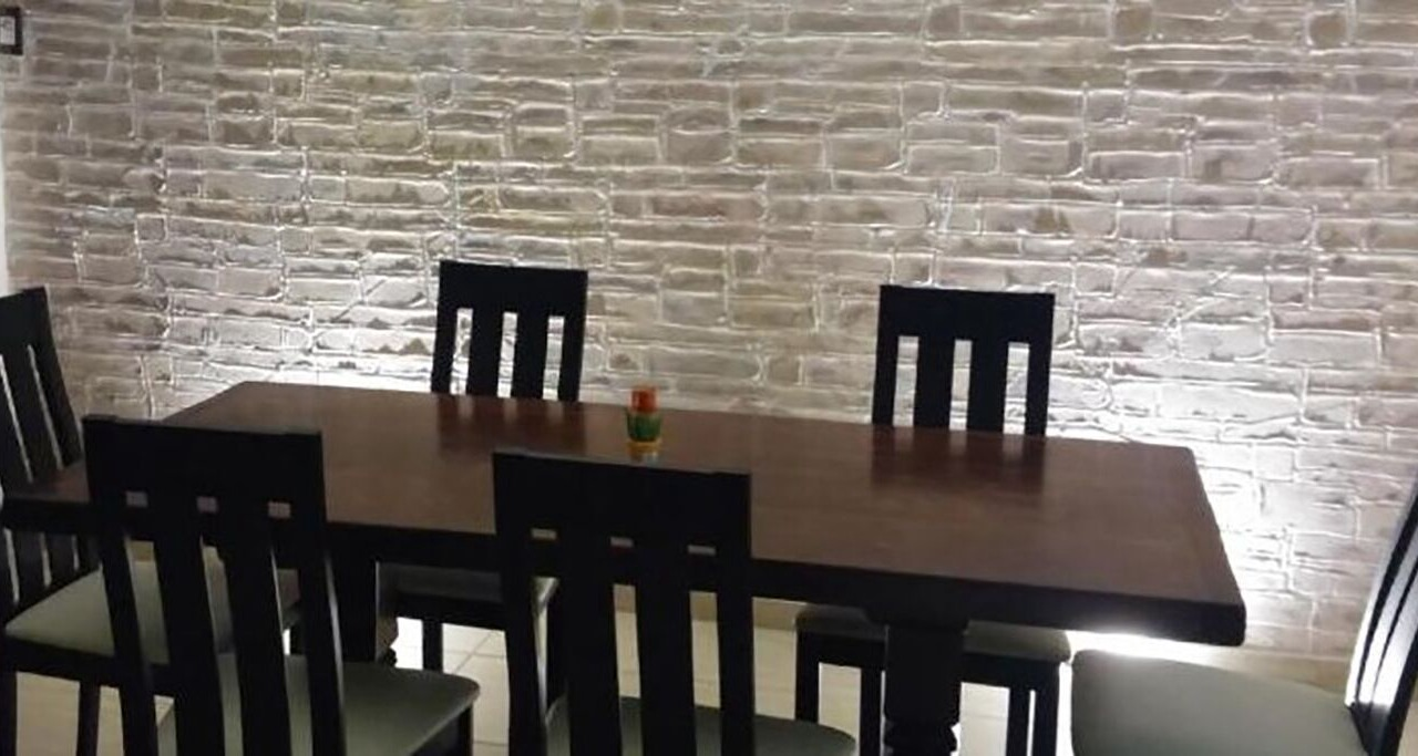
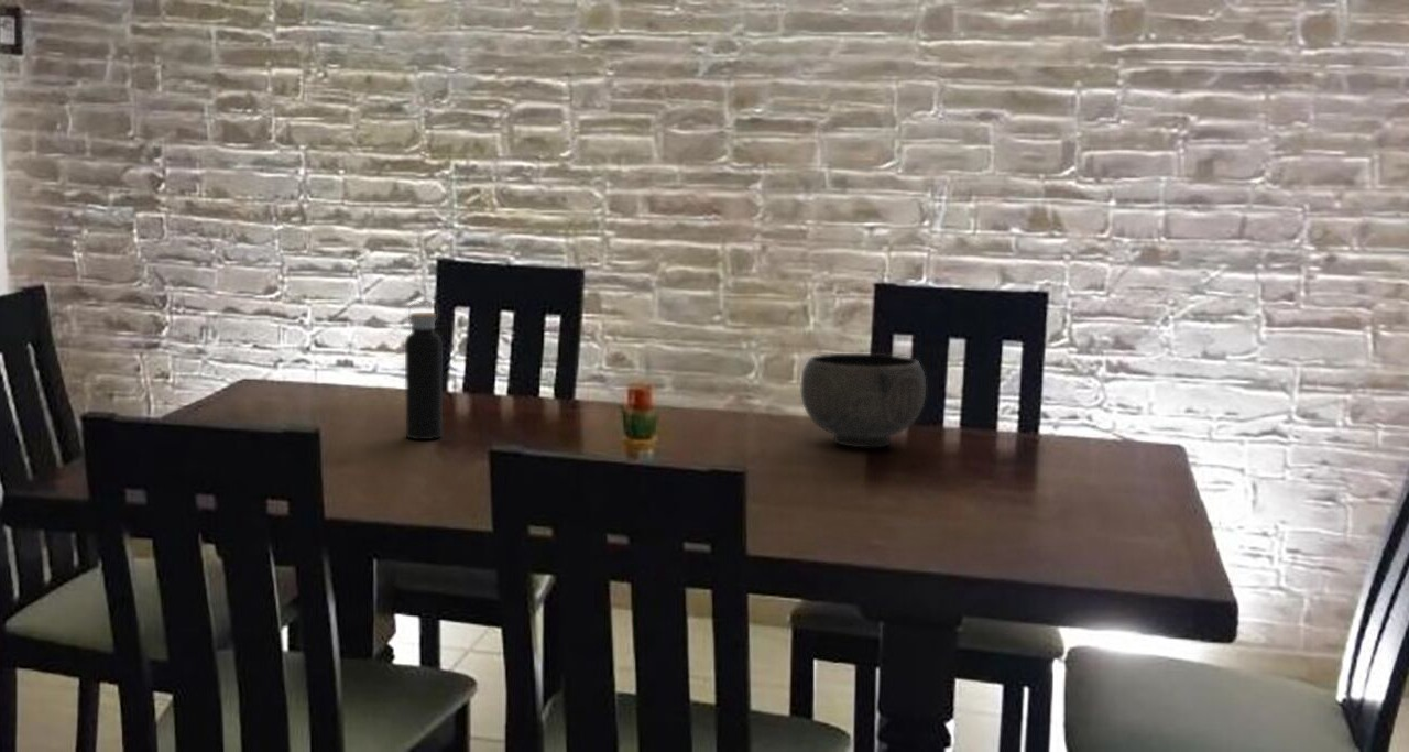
+ water bottle (423, 369)
+ bowl (862, 401)
